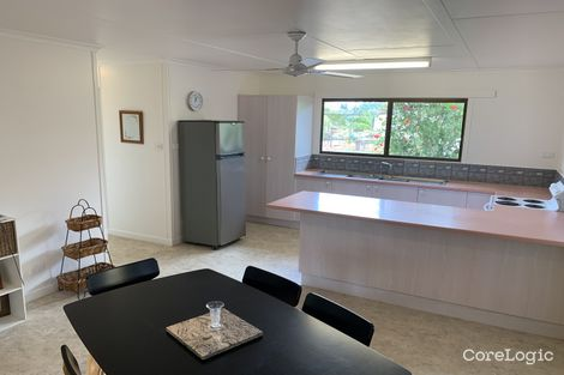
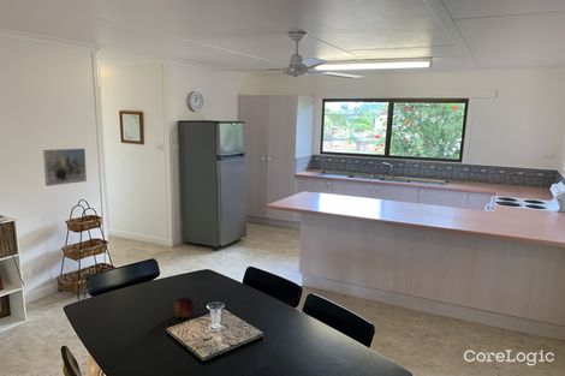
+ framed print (65, 166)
+ fruit (184, 306)
